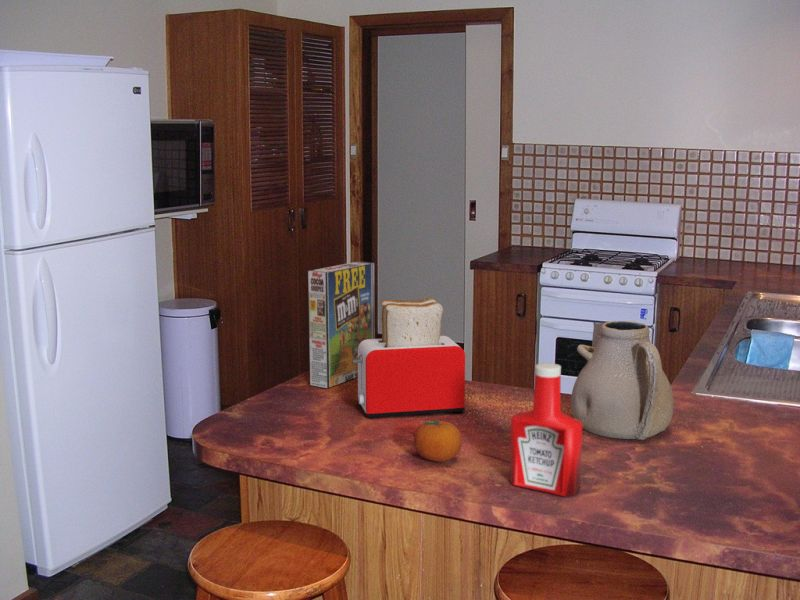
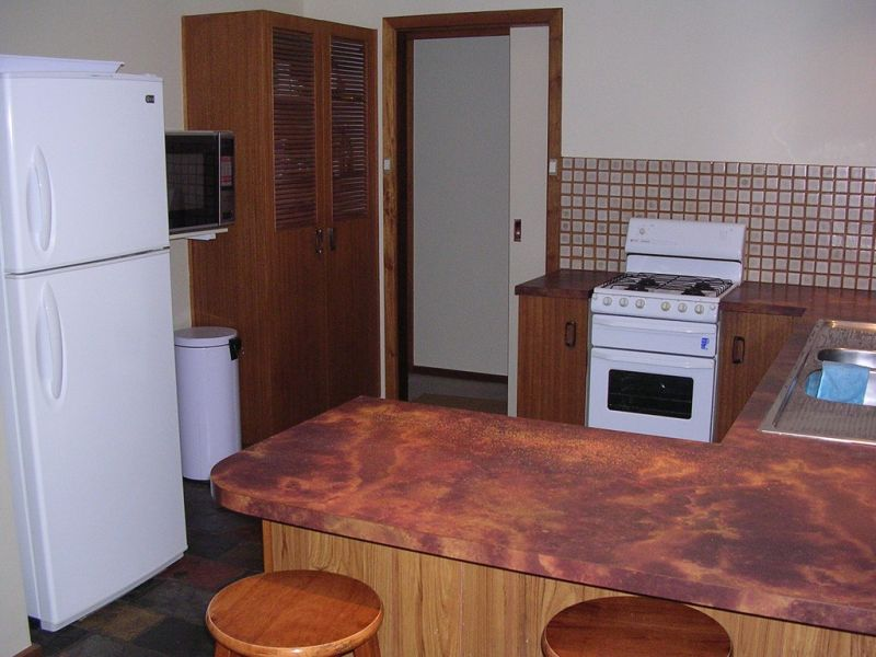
- fruit (437, 441)
- toaster (406, 355)
- teapot (626, 376)
- soap bottle (546, 426)
- cereal box (342, 322)
